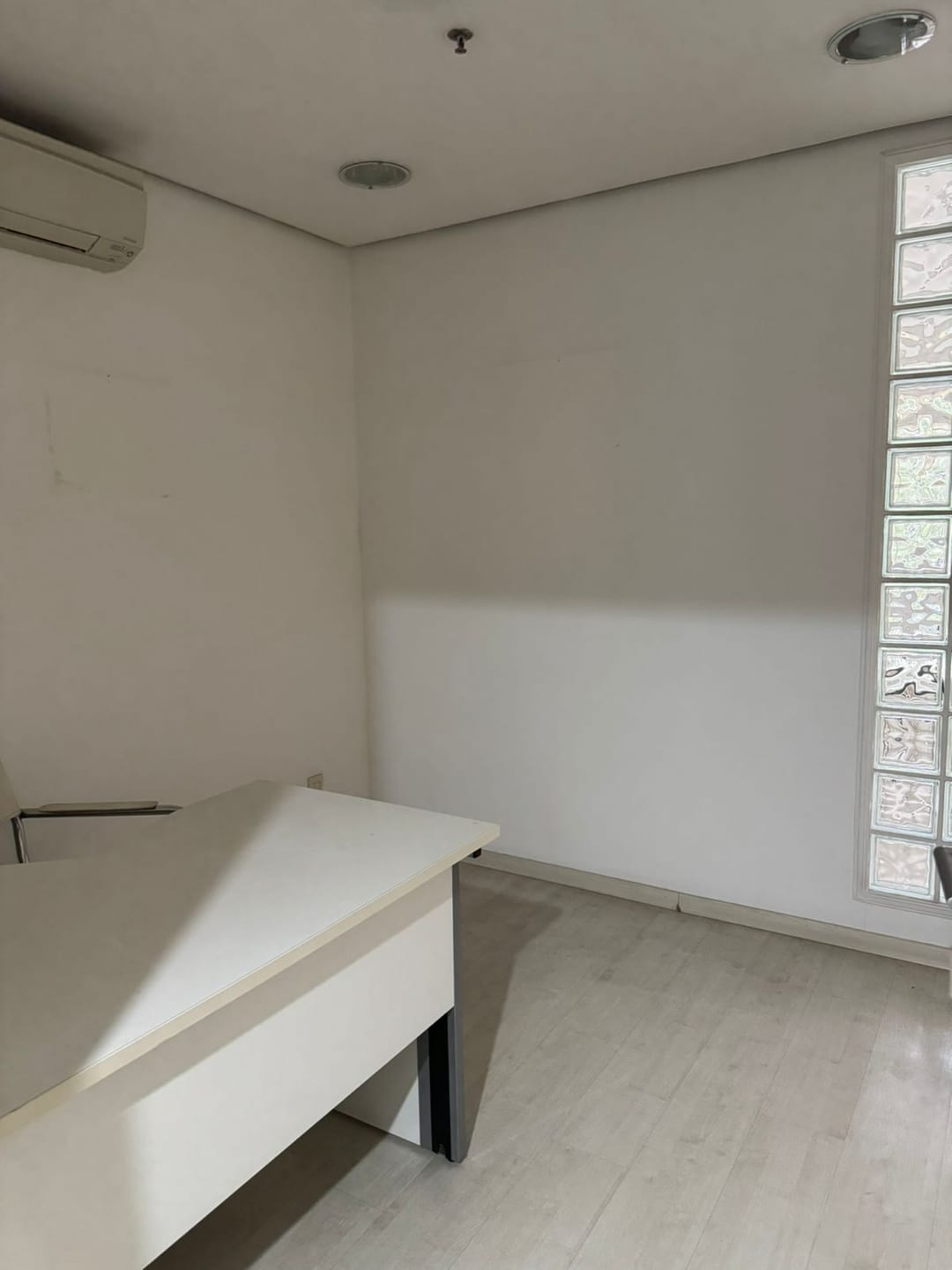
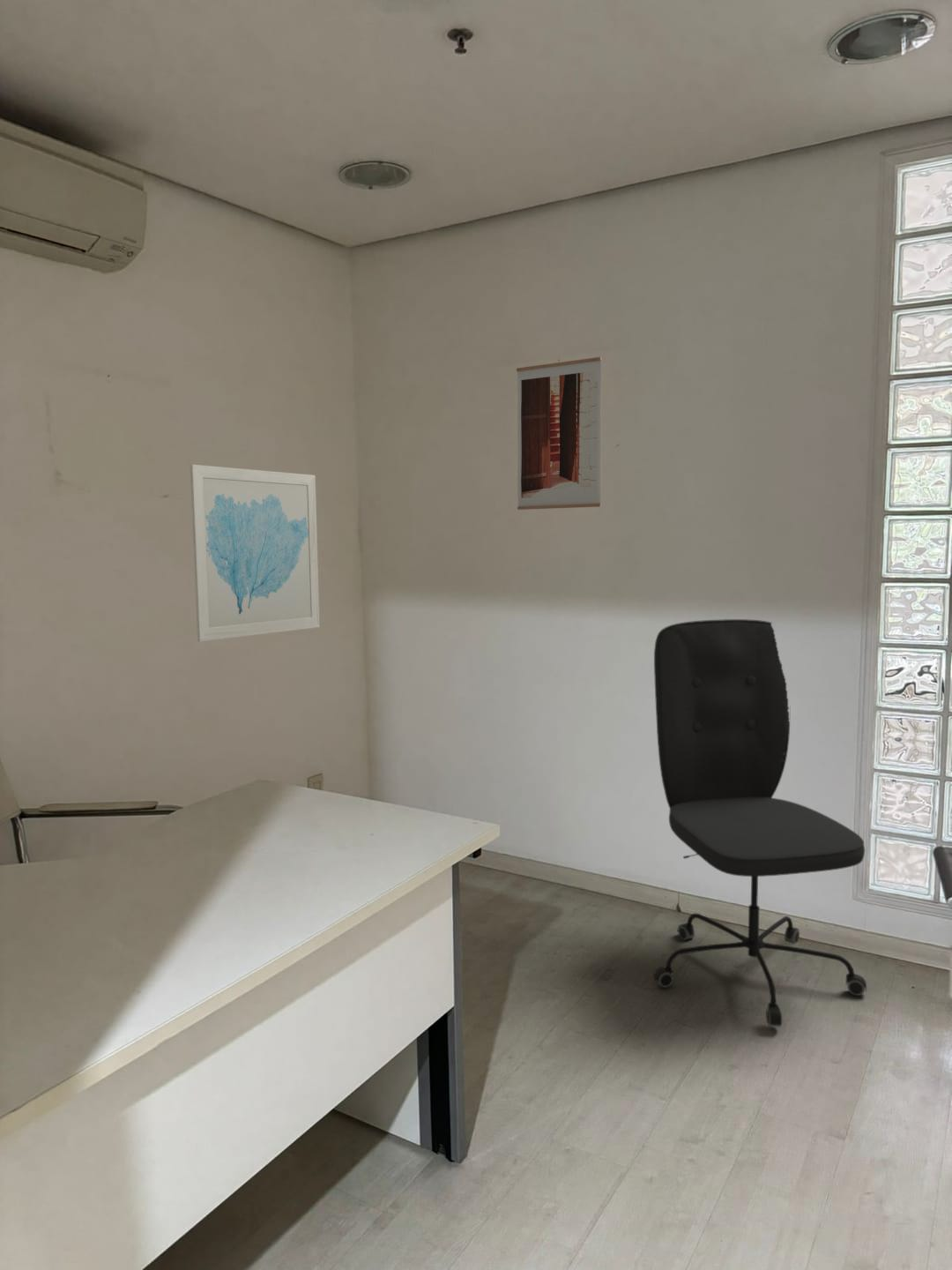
+ wall art (260, 552)
+ wall art (558, 436)
+ office chair (755, 801)
